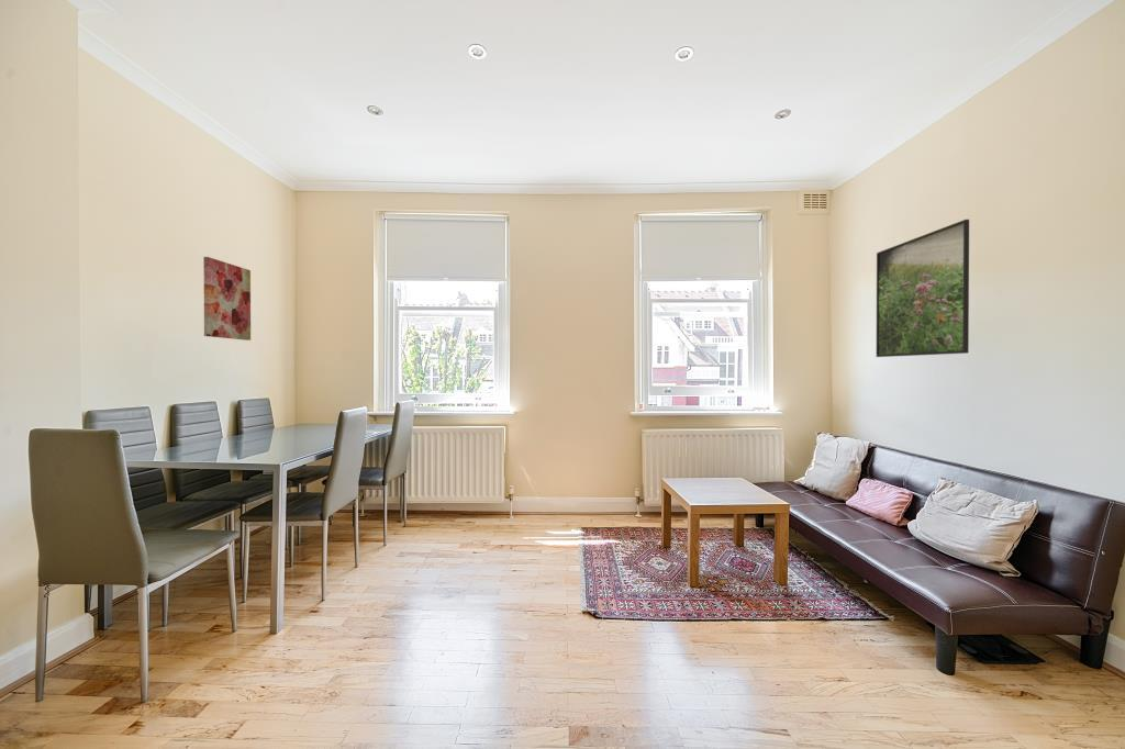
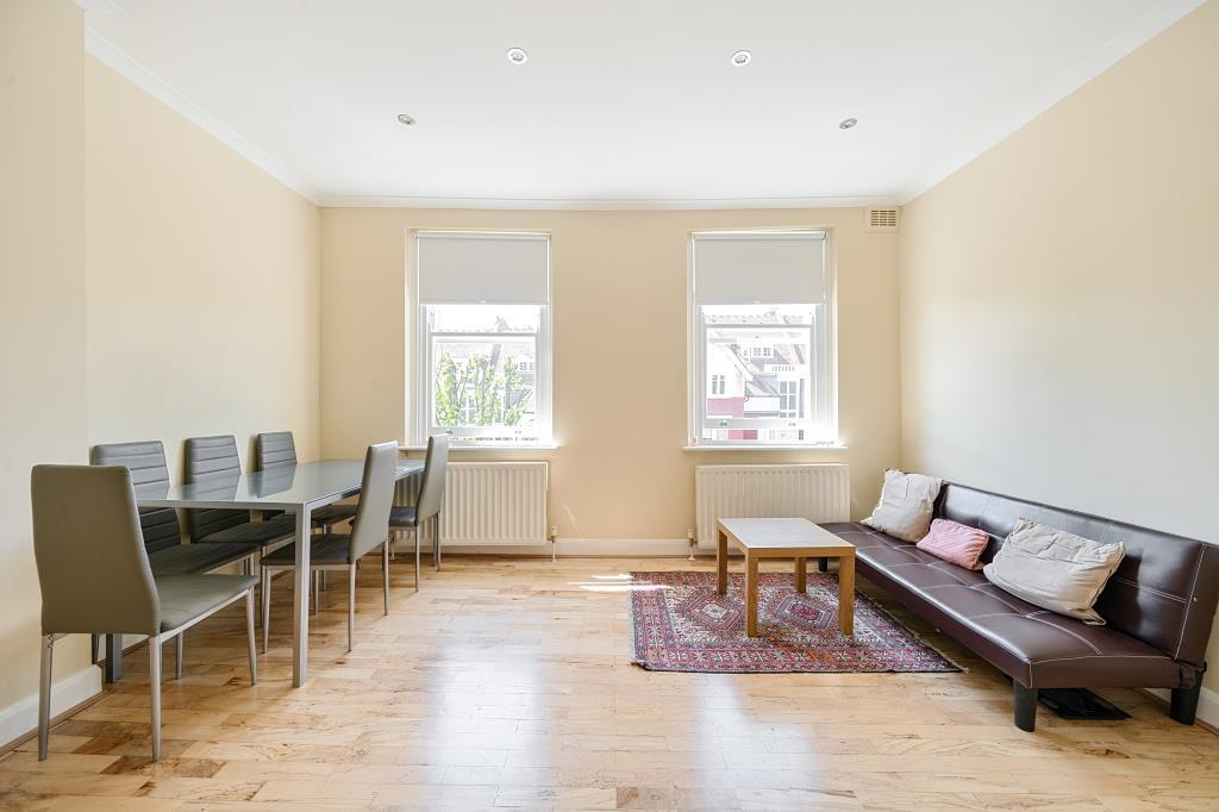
- wall art (229, 301)
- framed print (916, 297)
